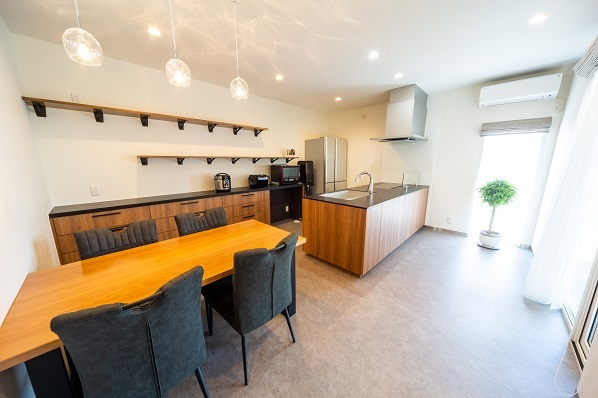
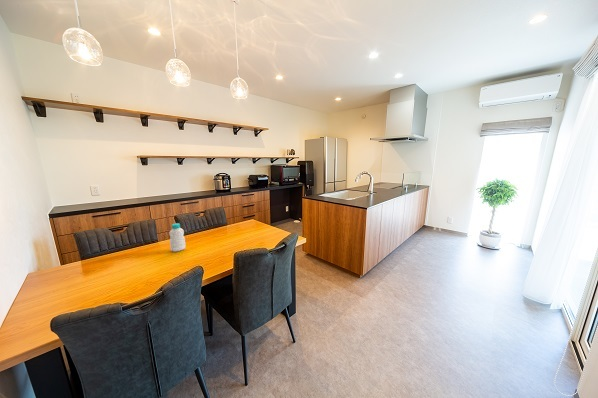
+ bottle (177, 236)
